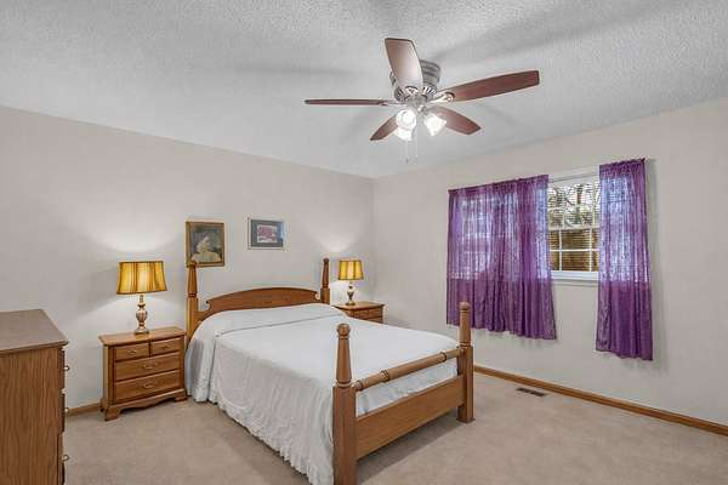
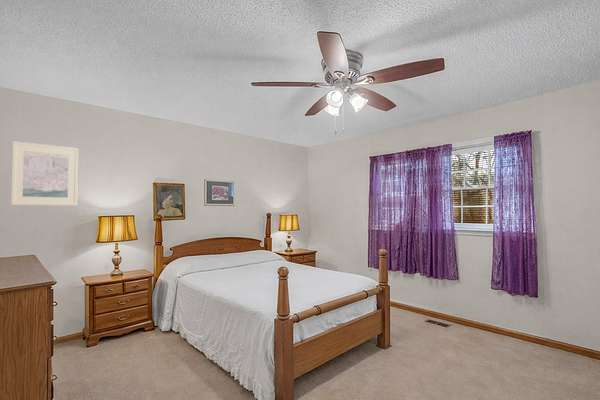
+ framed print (46, 175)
